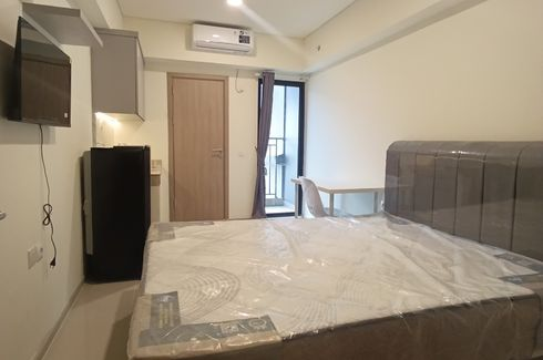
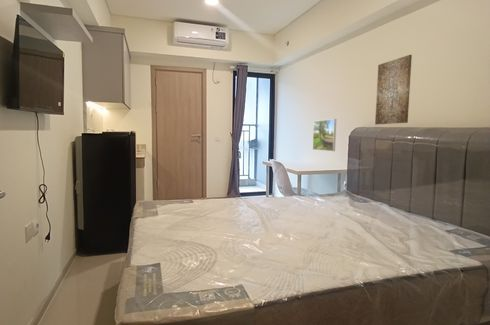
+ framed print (323, 135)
+ wall art (392, 92)
